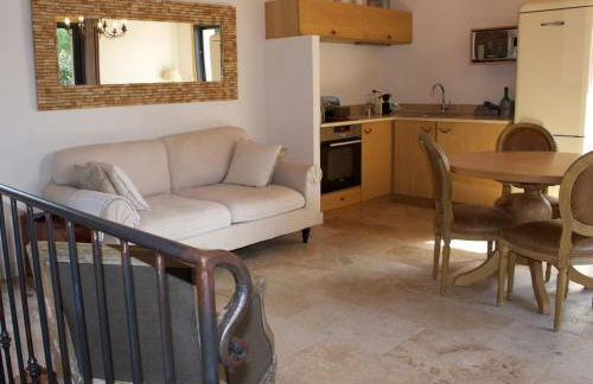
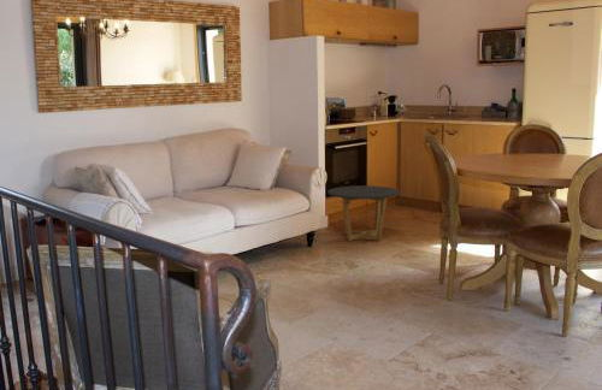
+ side table (374, 218)
